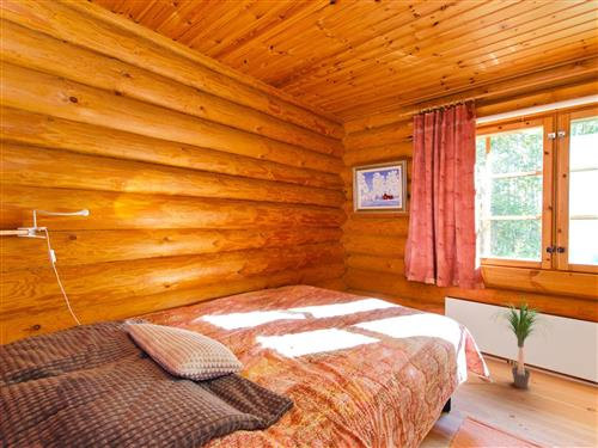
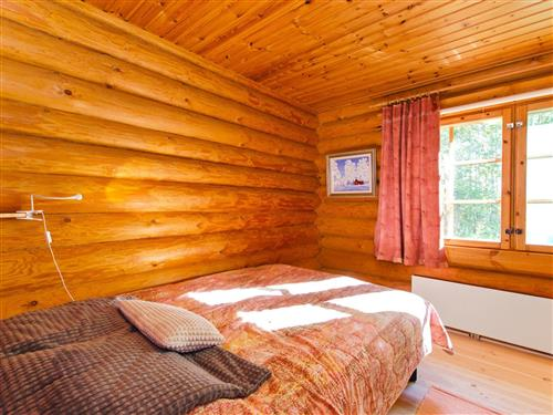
- potted plant (520, 338)
